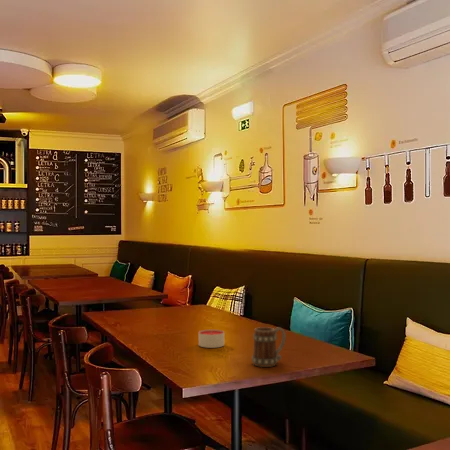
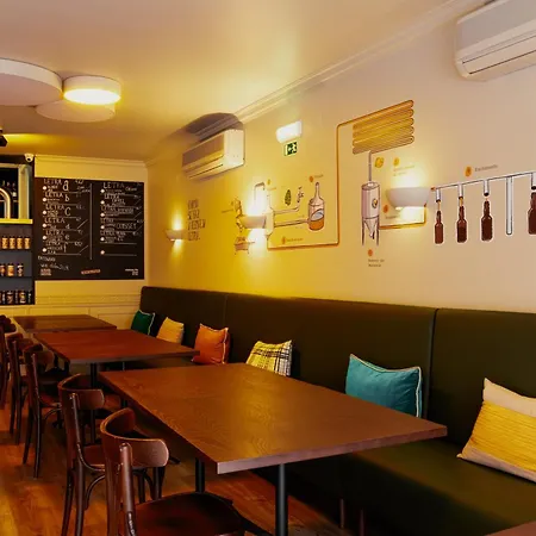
- beer mug (269, 345)
- candle (211, 338)
